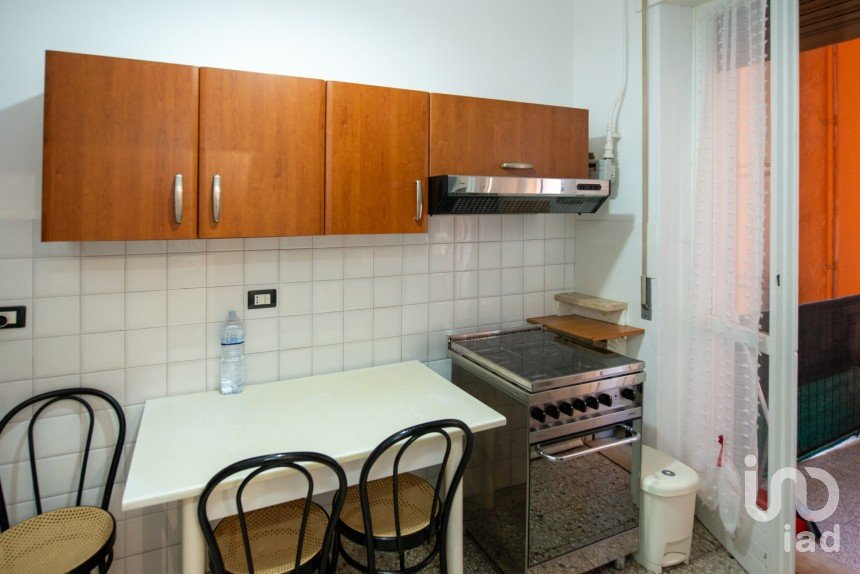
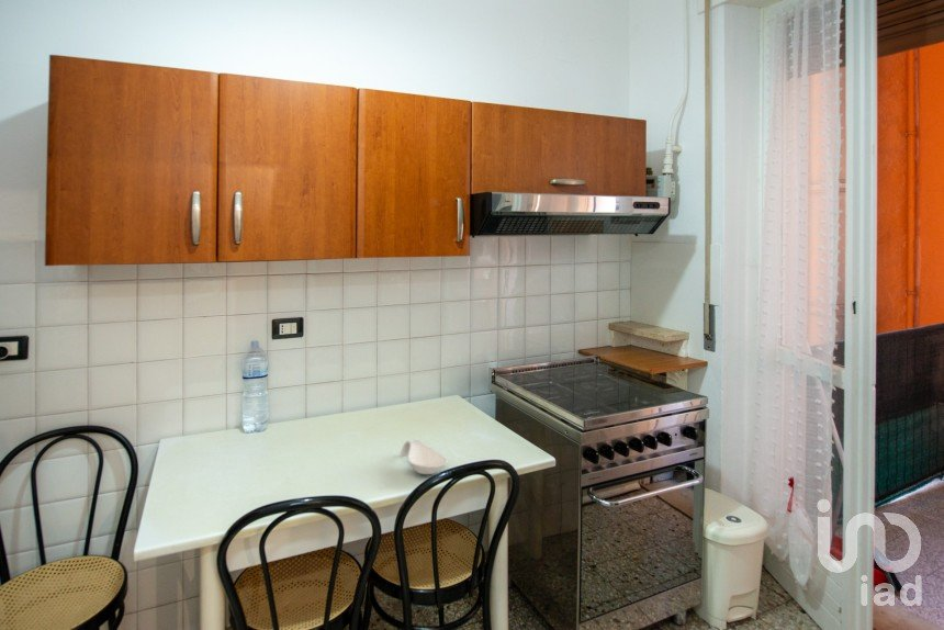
+ spoon rest (419, 455)
